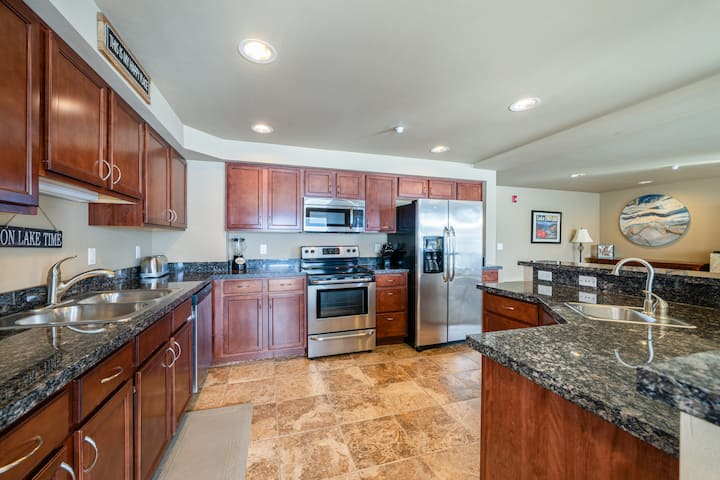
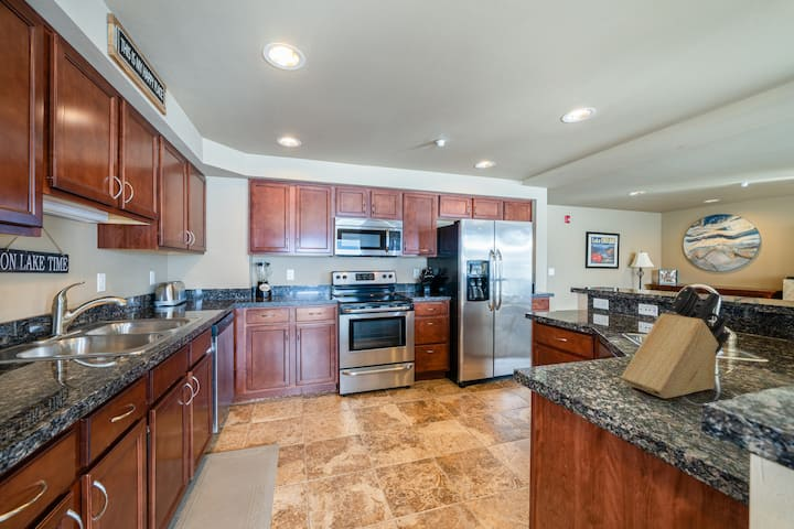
+ knife block (677, 336)
